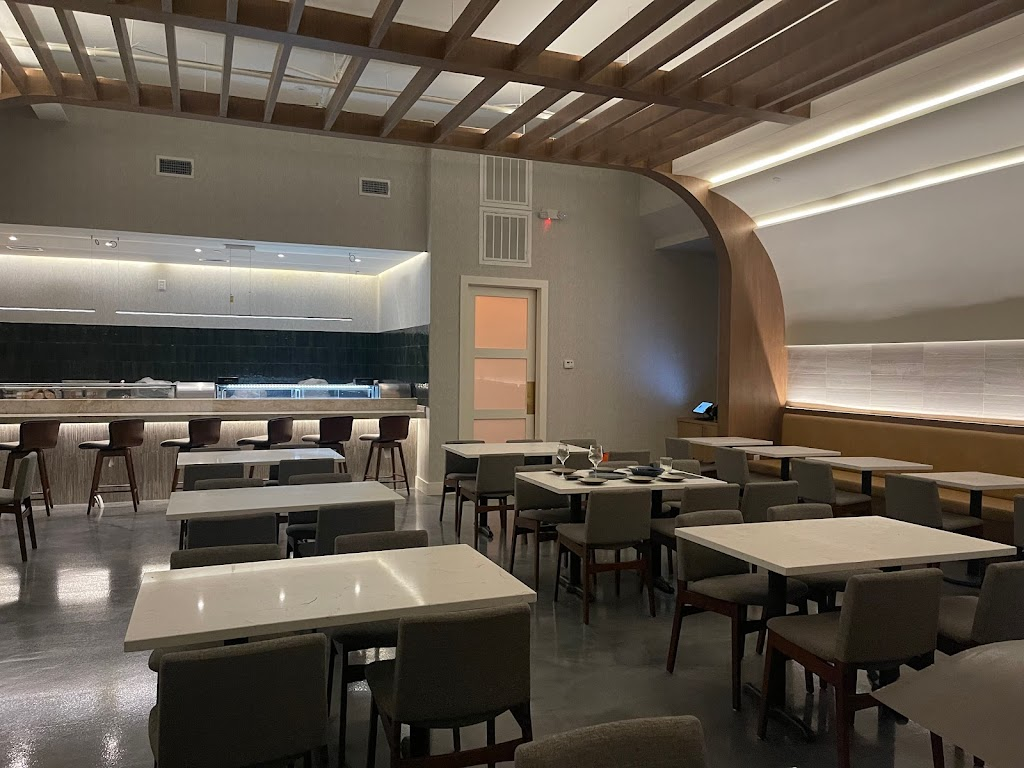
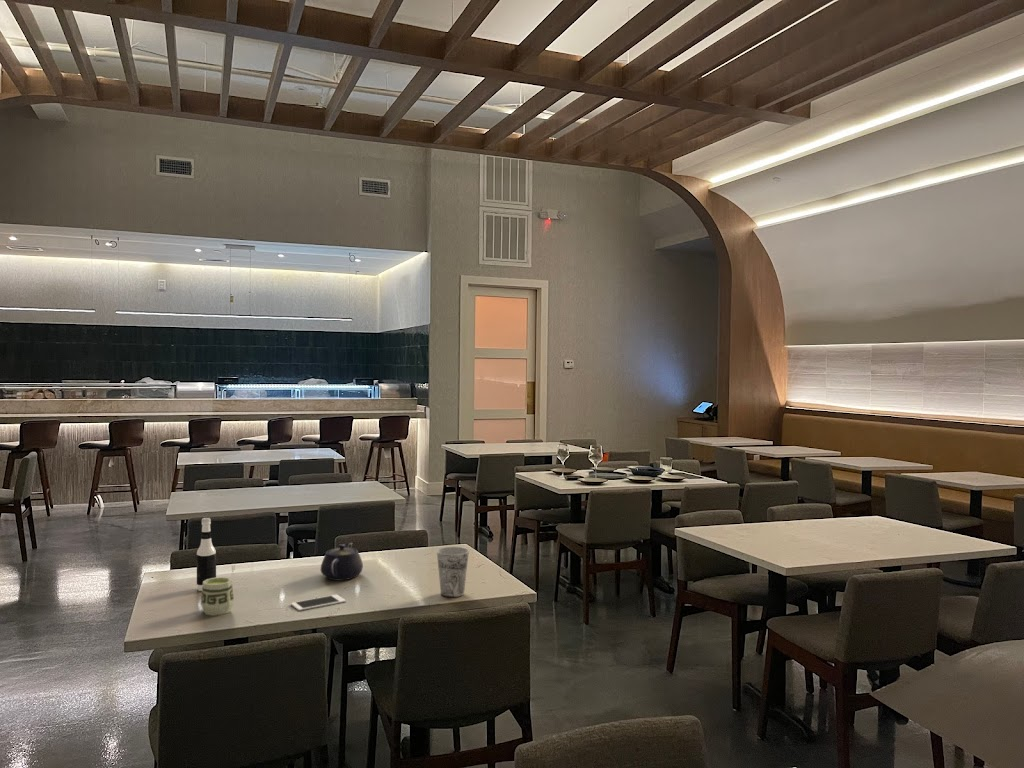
+ teapot (342, 560)
+ cup (452, 572)
+ root beer (206, 553)
+ cell phone (318, 602)
+ cup (217, 596)
